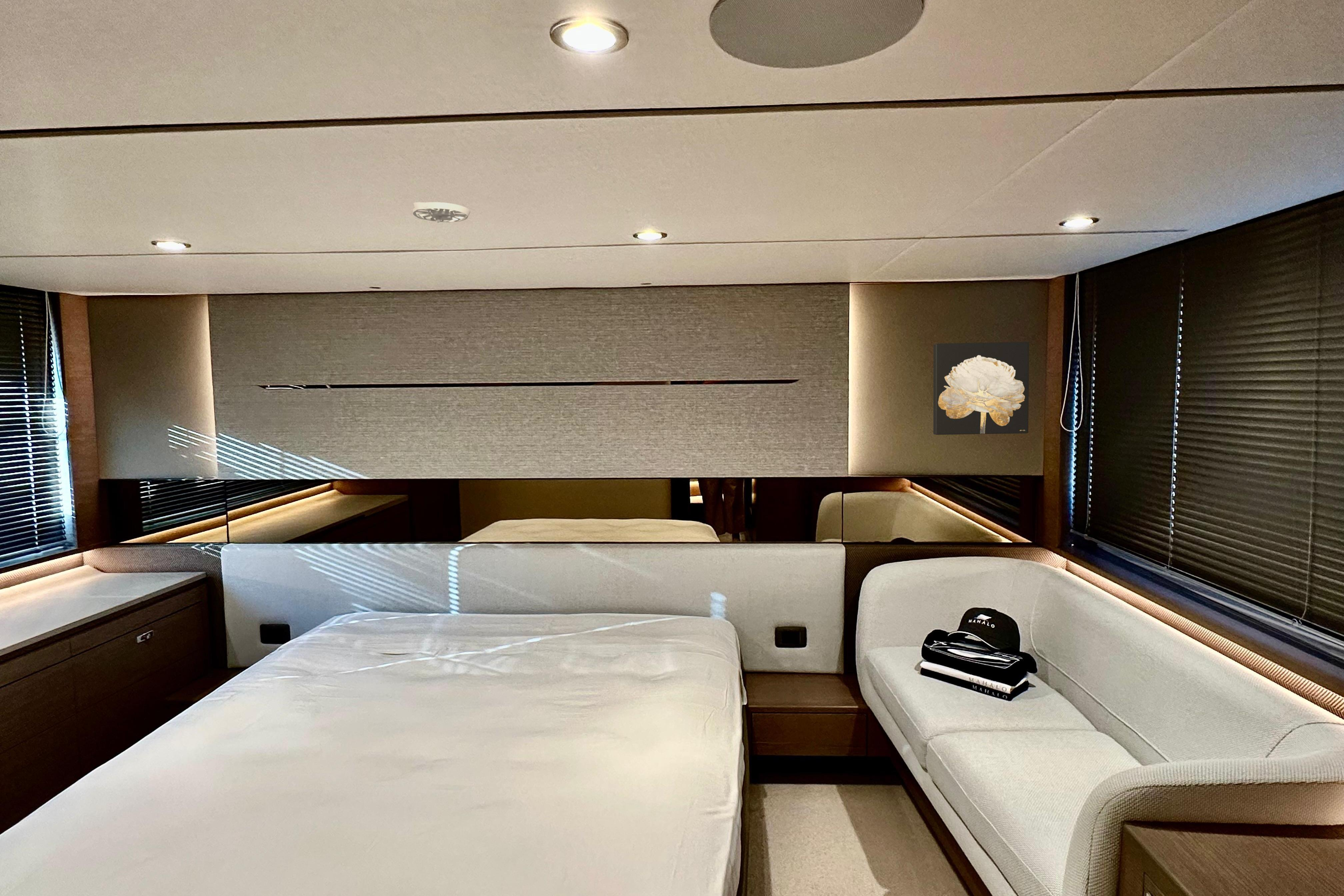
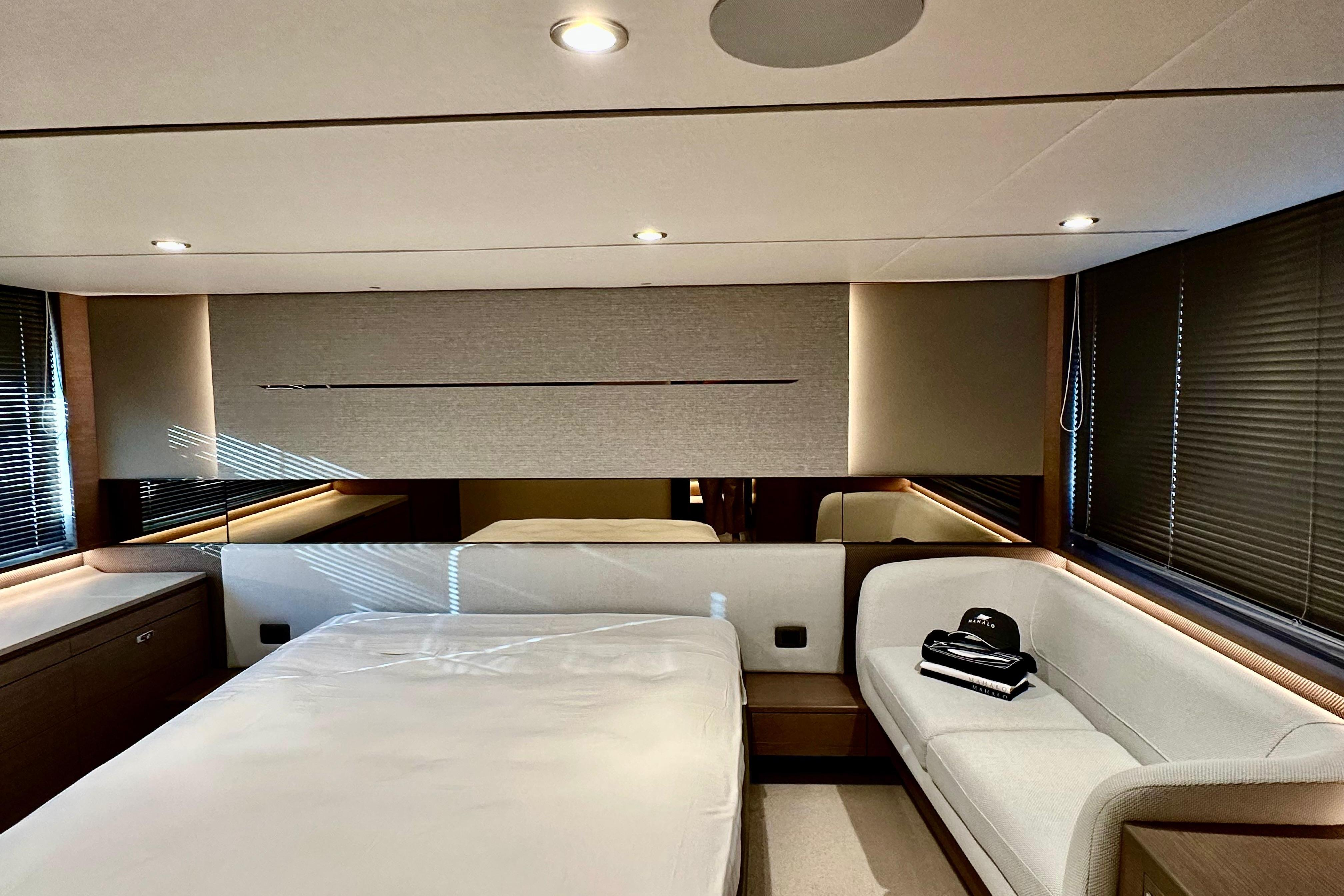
- smoke detector (442, 214)
- wall art (980, 389)
